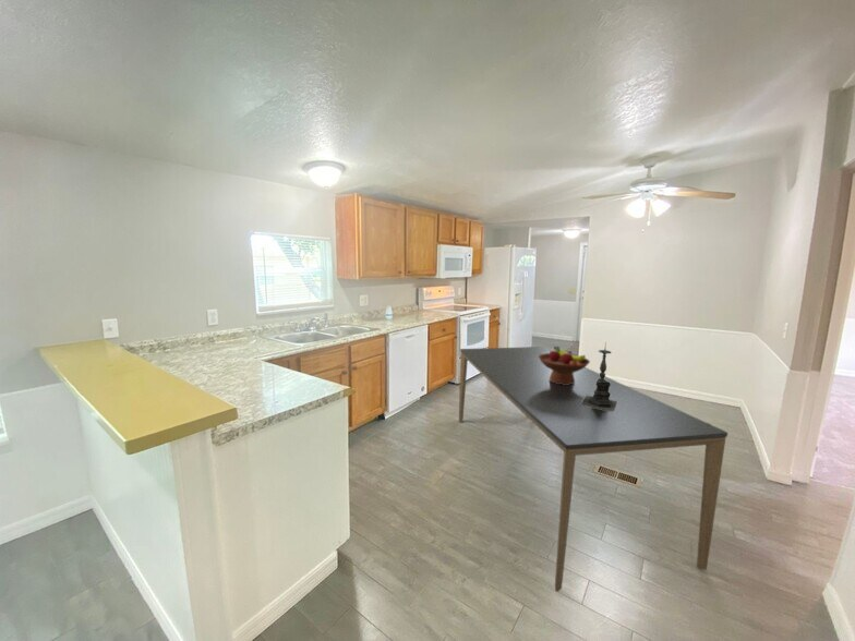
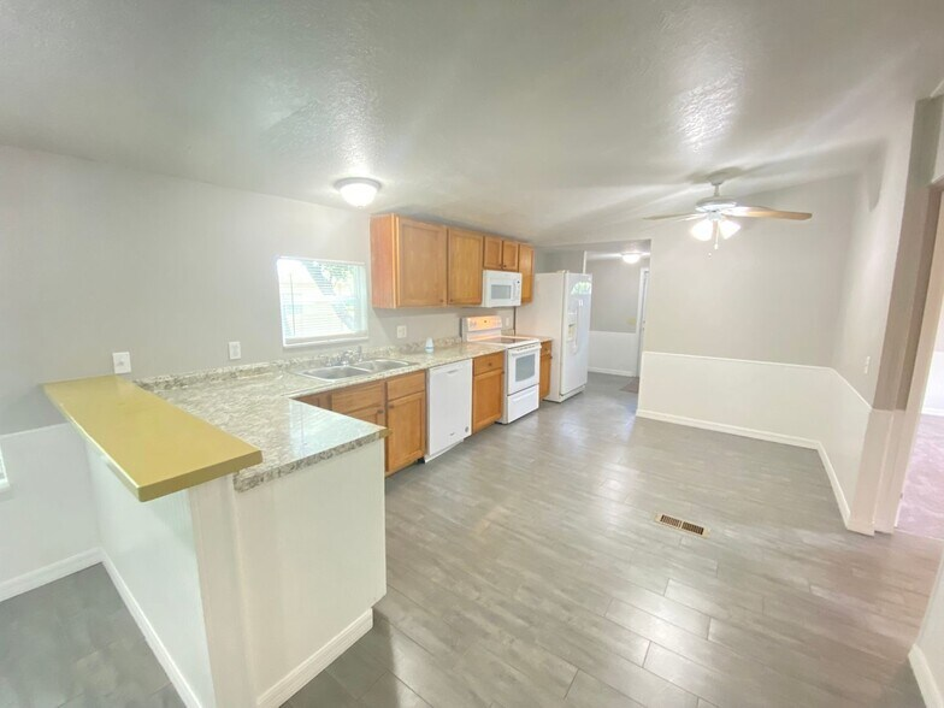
- fruit bowl (563, 365)
- dining table (545, 424)
- candle holder (602, 372)
